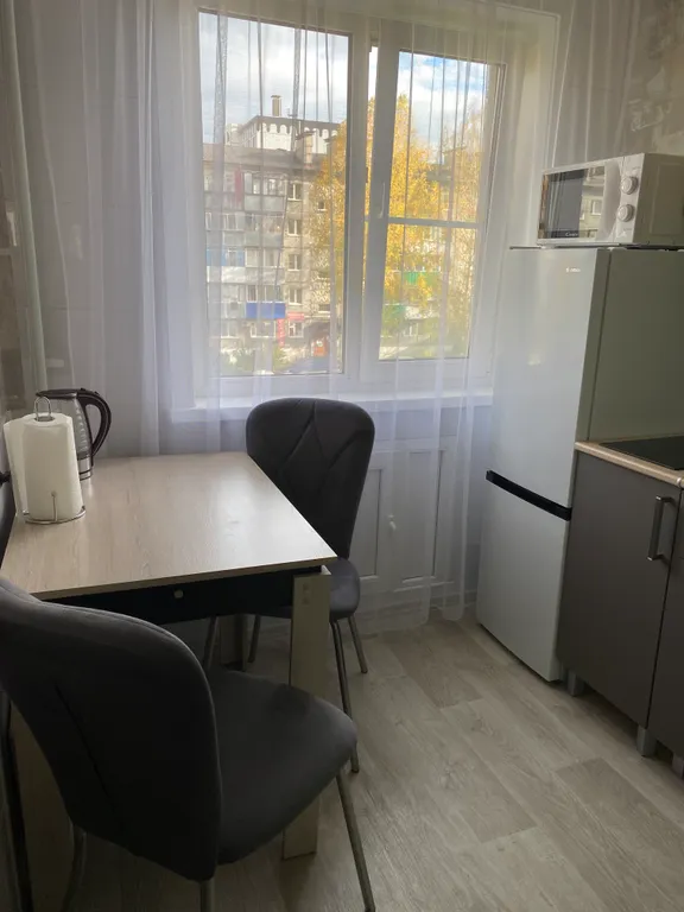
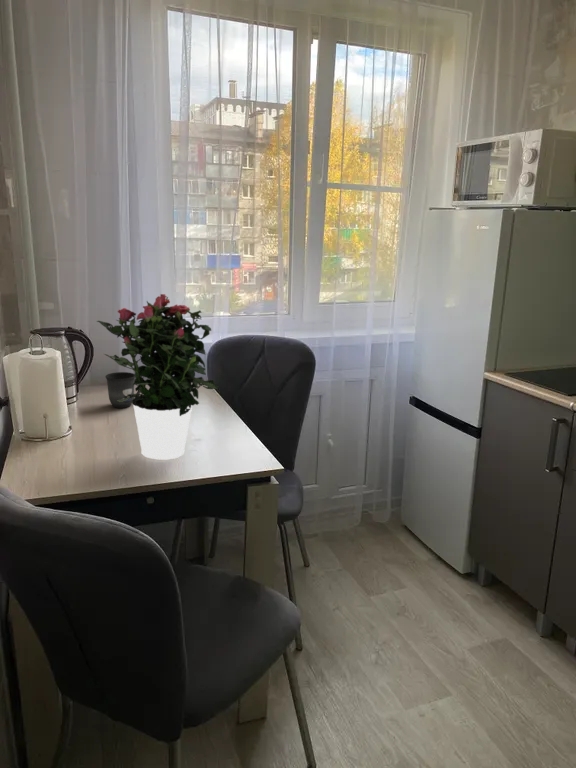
+ potted flower (161, 376)
+ mug (125, 389)
